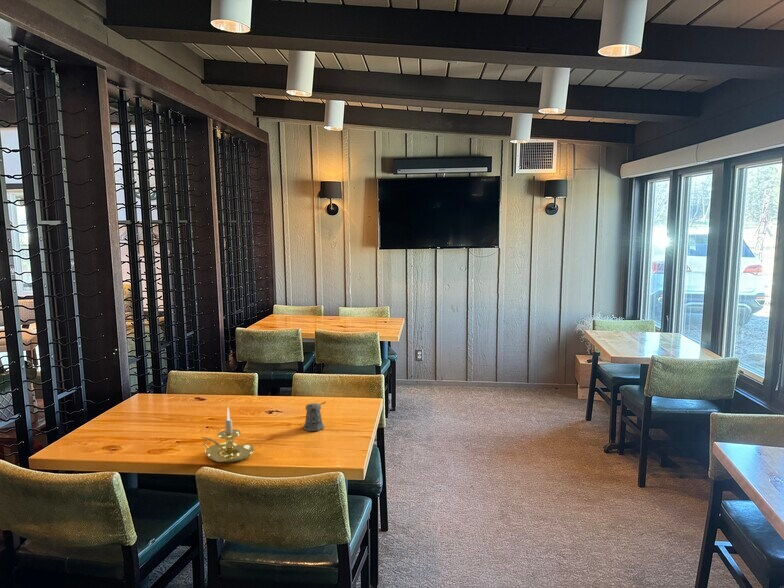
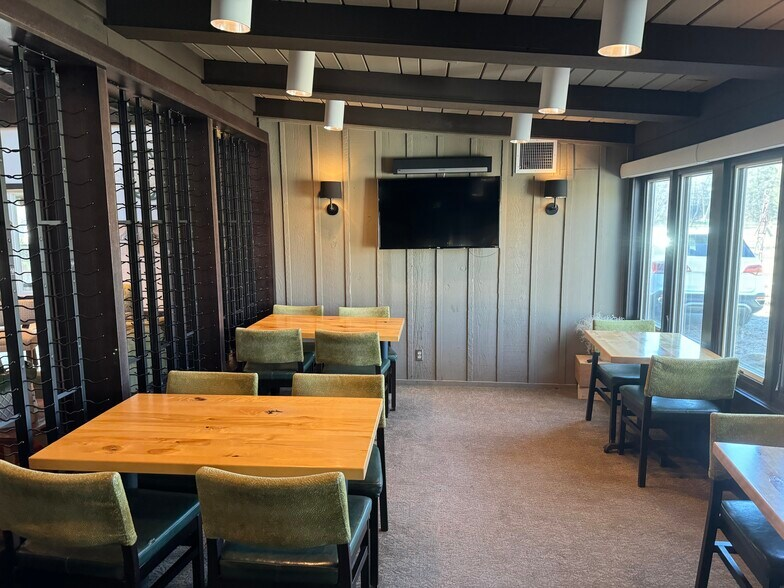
- pepper shaker (315, 414)
- candle holder (225, 431)
